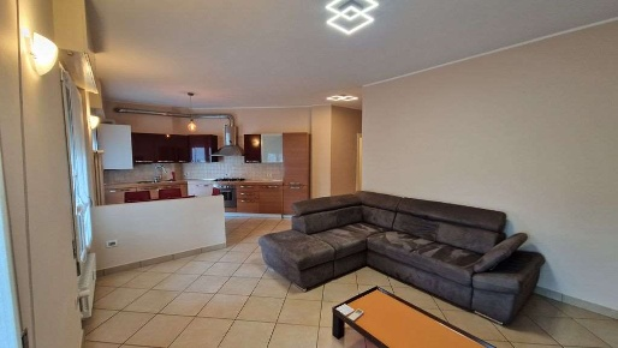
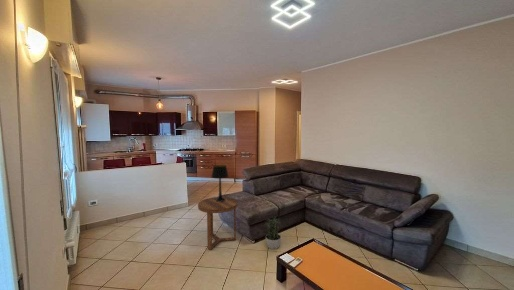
+ potted plant (272, 231)
+ side table (212, 221)
+ table lamp (220, 183)
